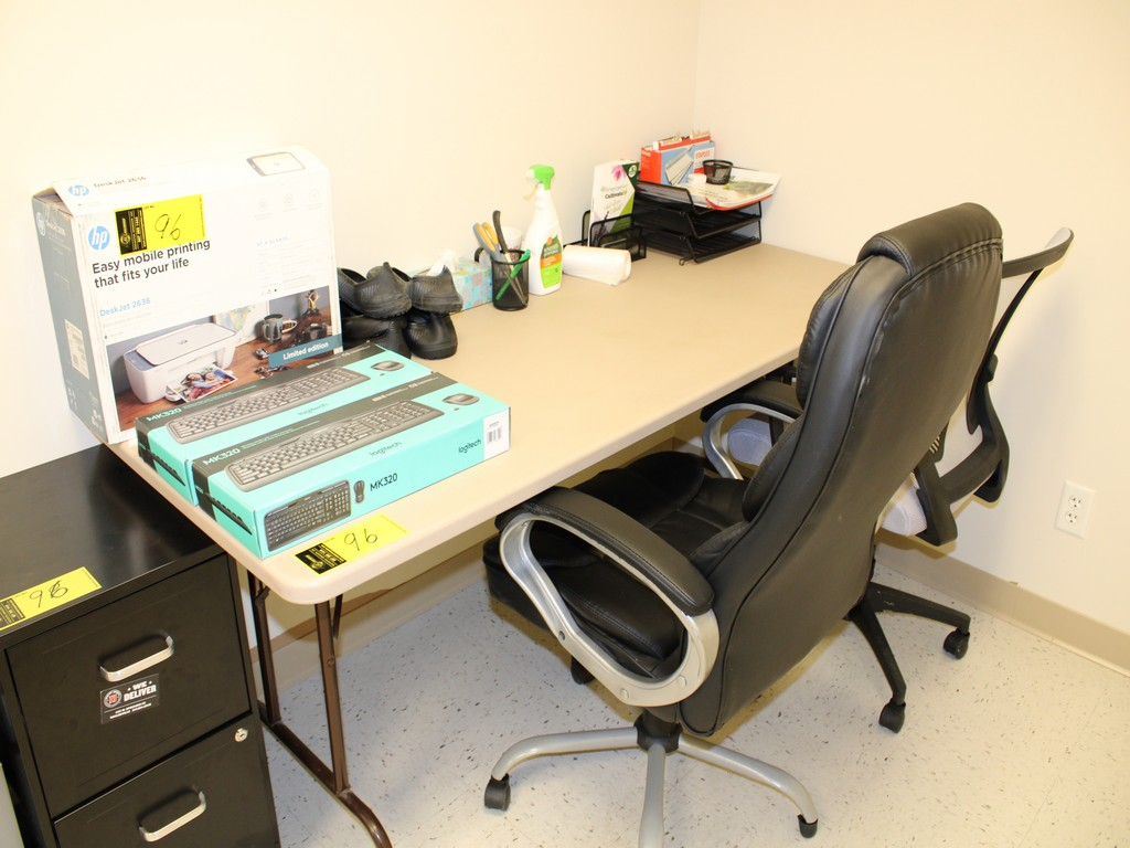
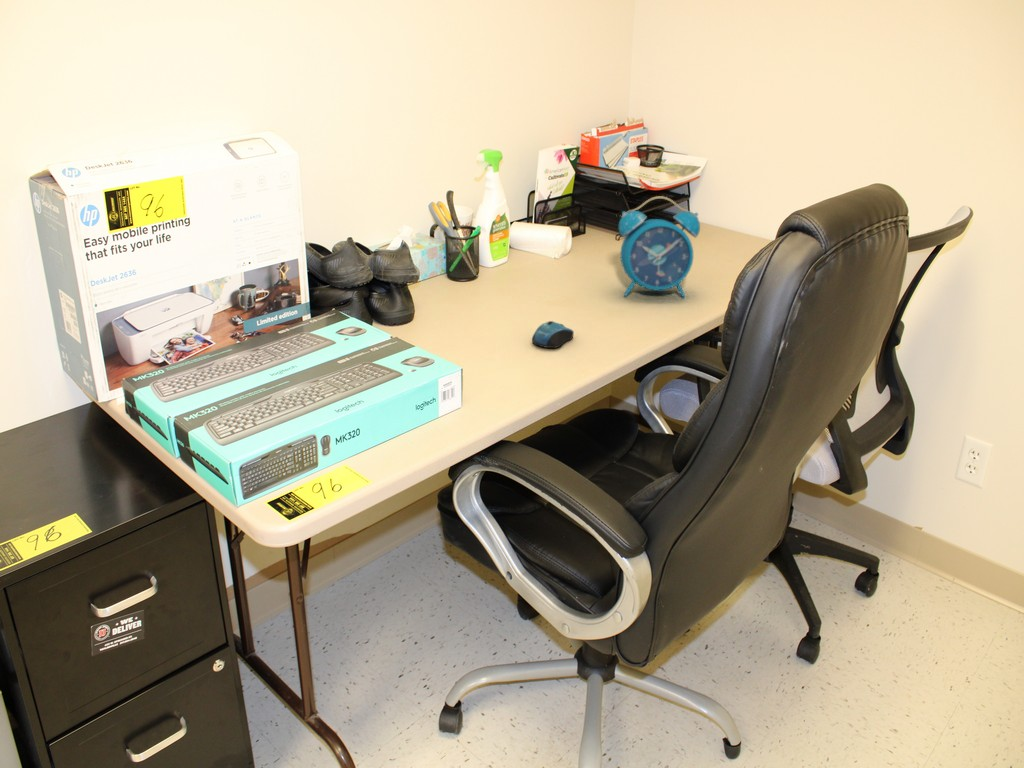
+ alarm clock (658, 247)
+ computer mouse (552, 330)
